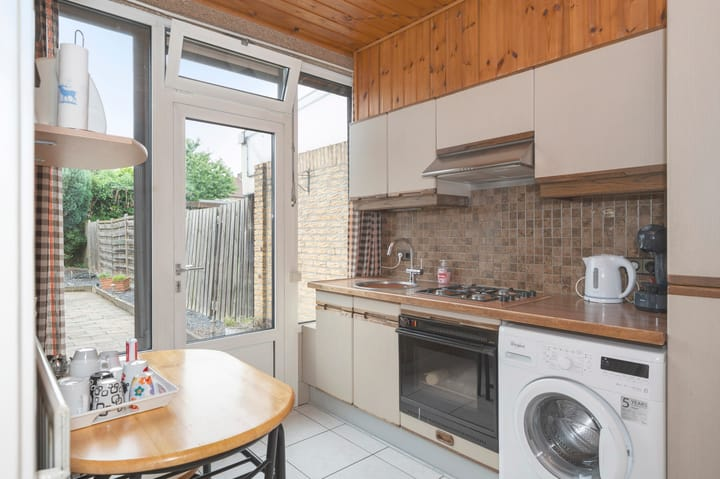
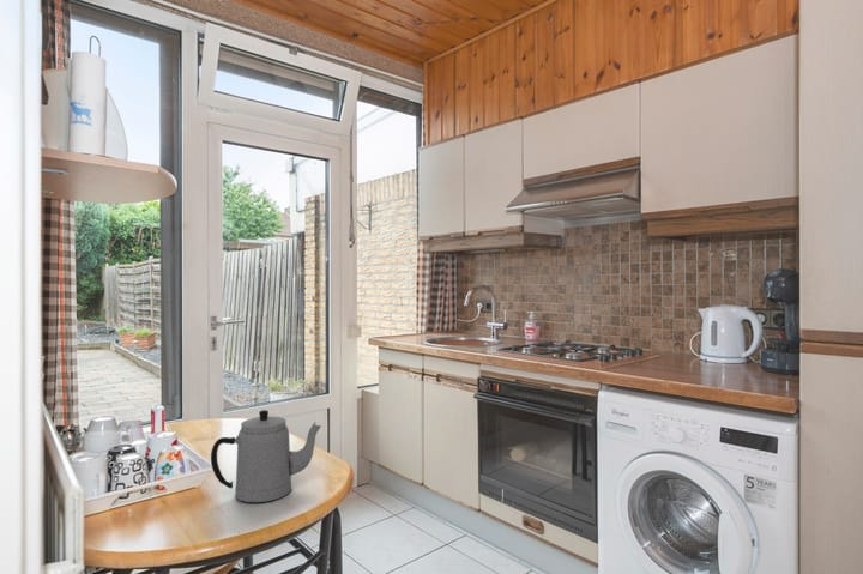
+ teapot (267, 449)
